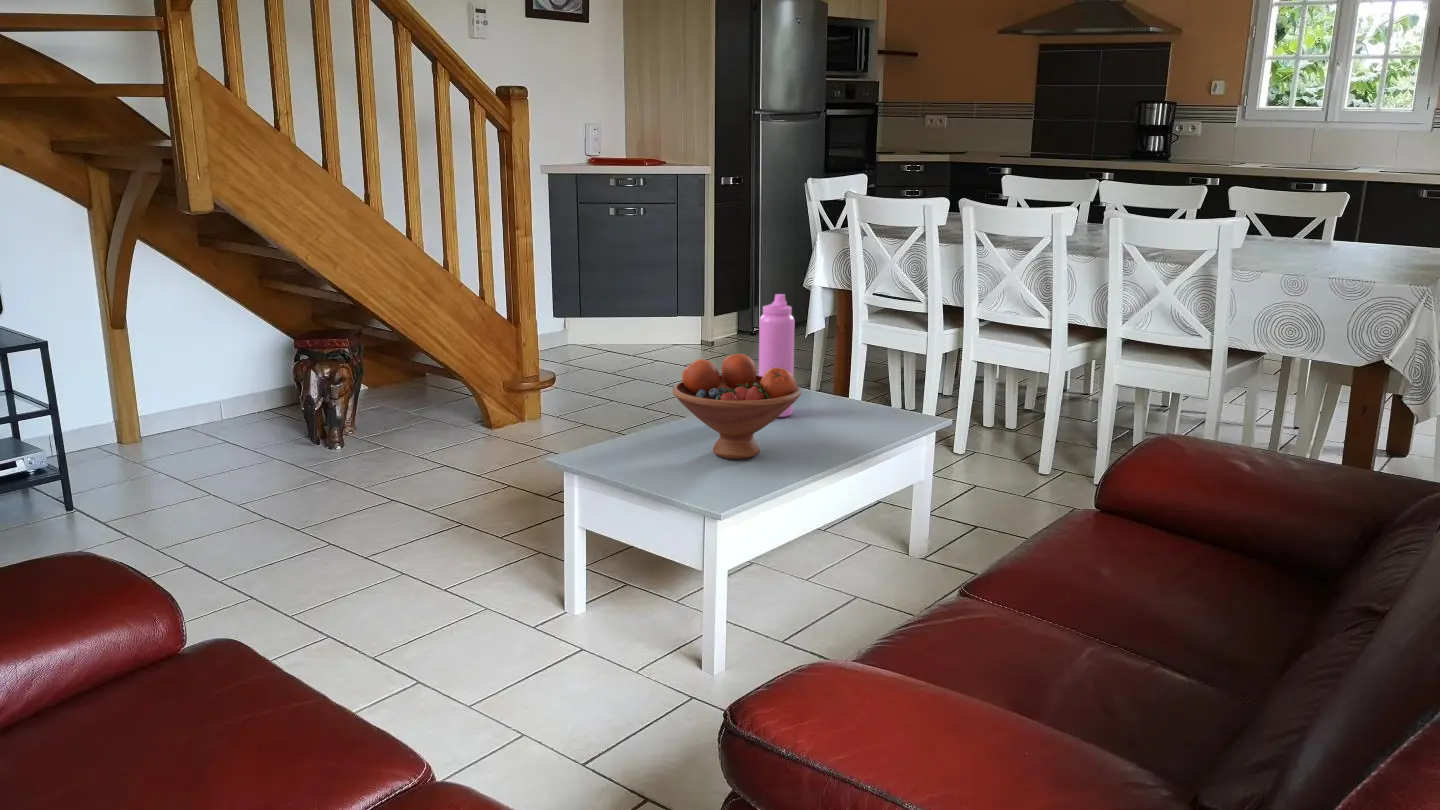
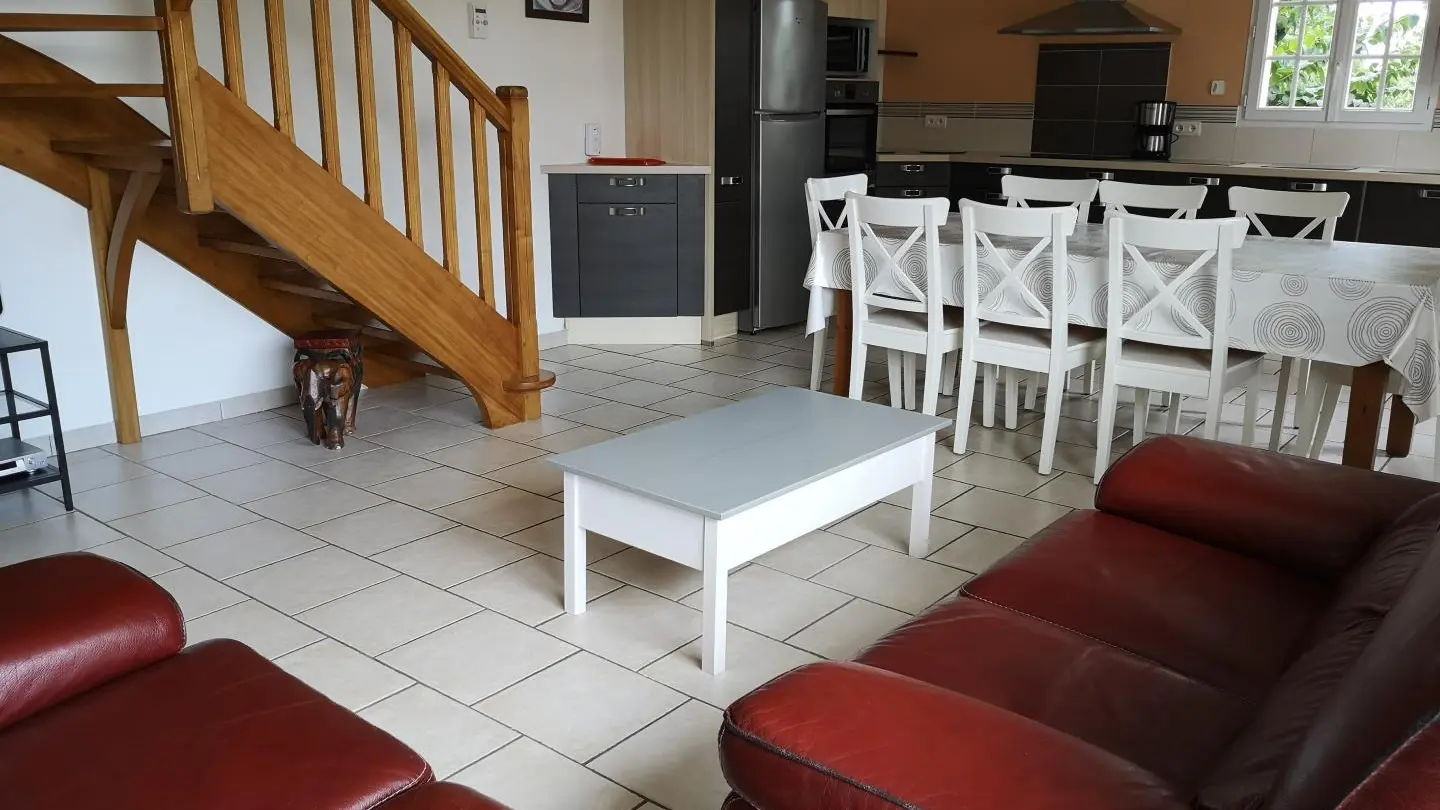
- water bottle (776, 355)
- fruit bowl (736, 408)
